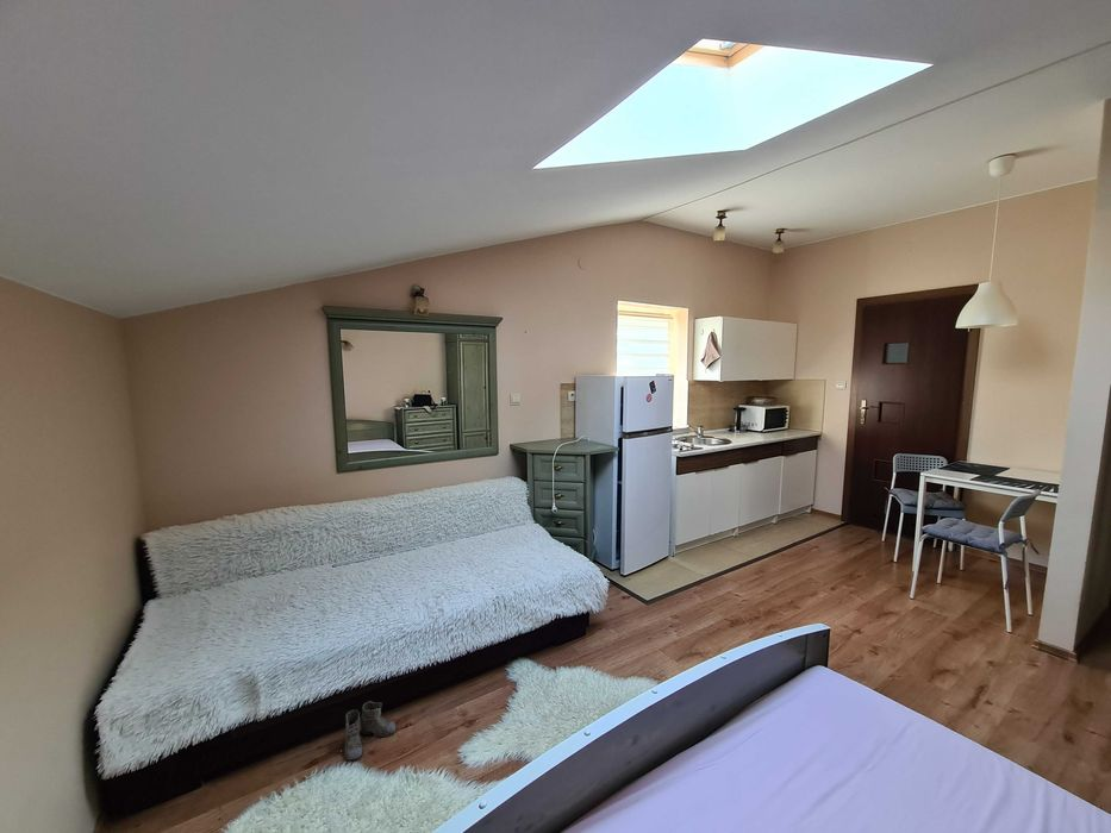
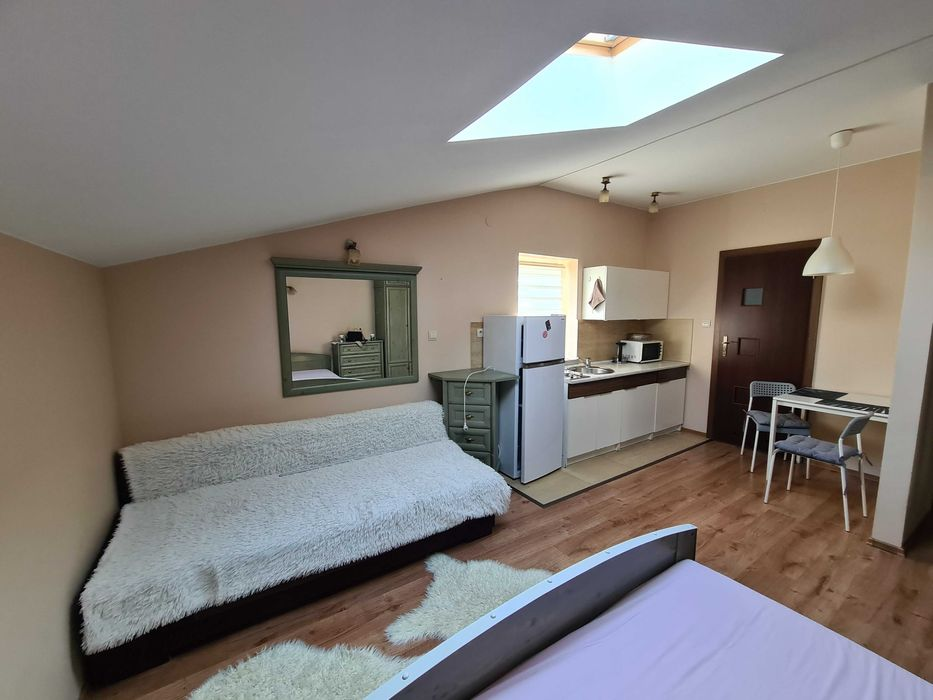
- boots (364, 727)
